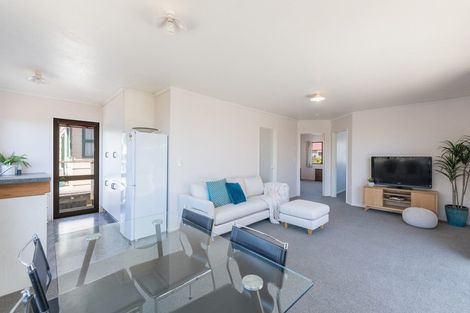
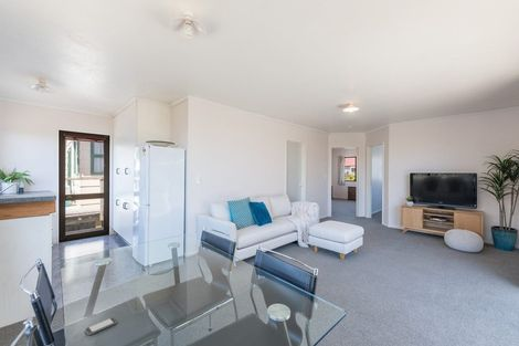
+ smartphone (100, 325)
